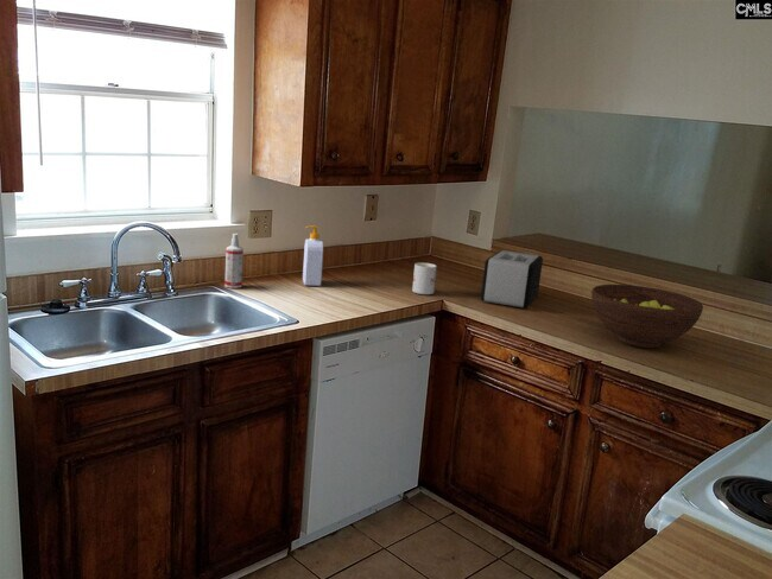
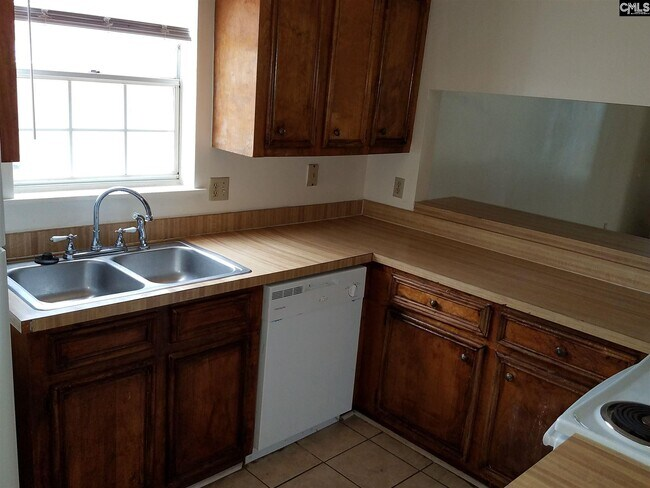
- soap bottle (312, 254)
- fruit bowl (641, 319)
- spray bottle (234, 260)
- mug (423, 278)
- toaster (512, 278)
